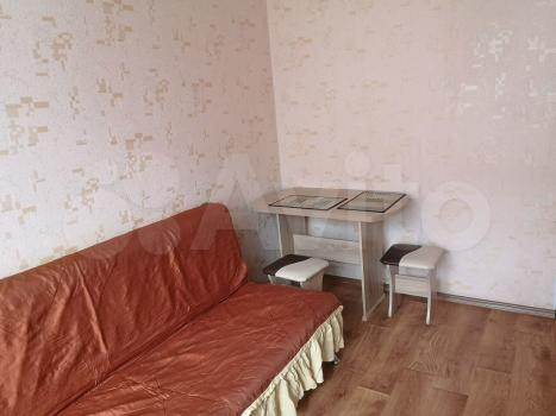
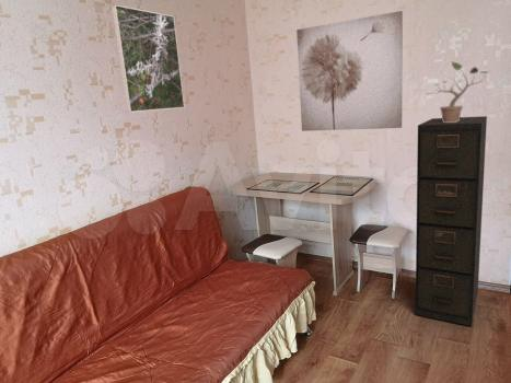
+ wall art (347, 77)
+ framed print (151, 61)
+ filing cabinet (450, 216)
+ potted plant (455, 92)
